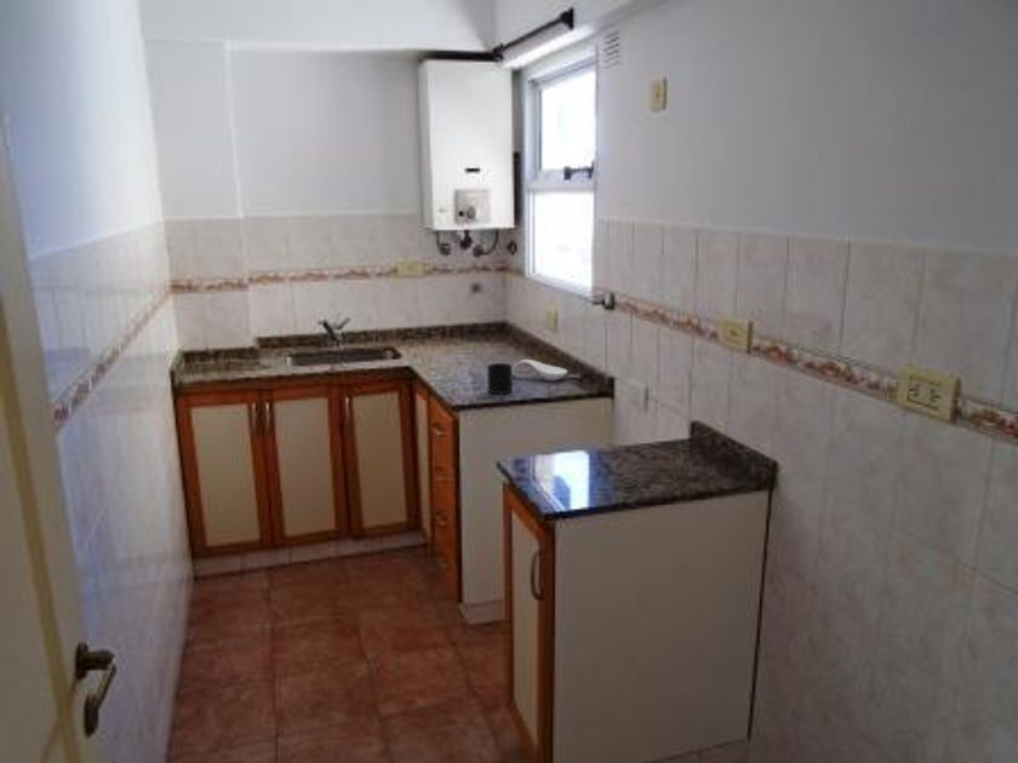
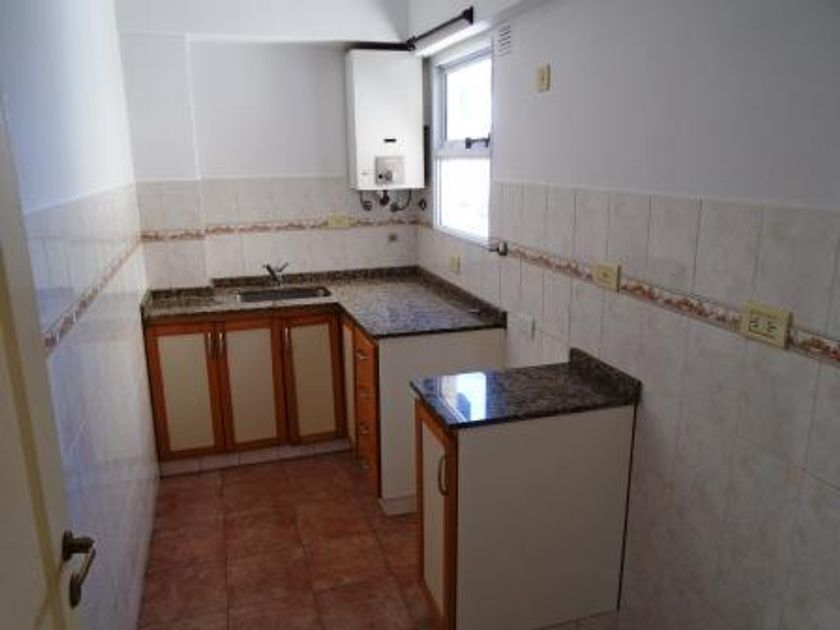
- spoon rest (538, 369)
- mug (501, 379)
